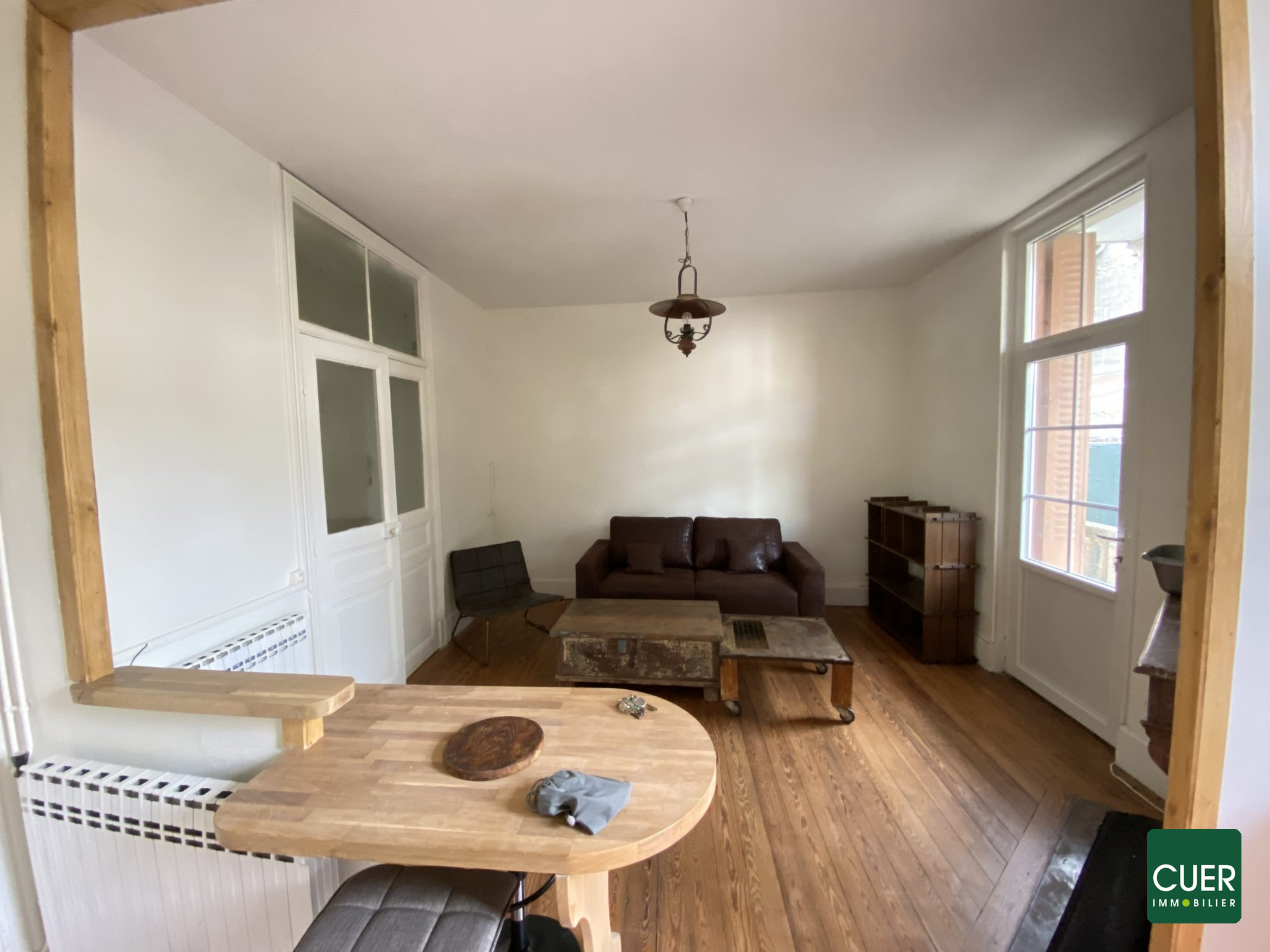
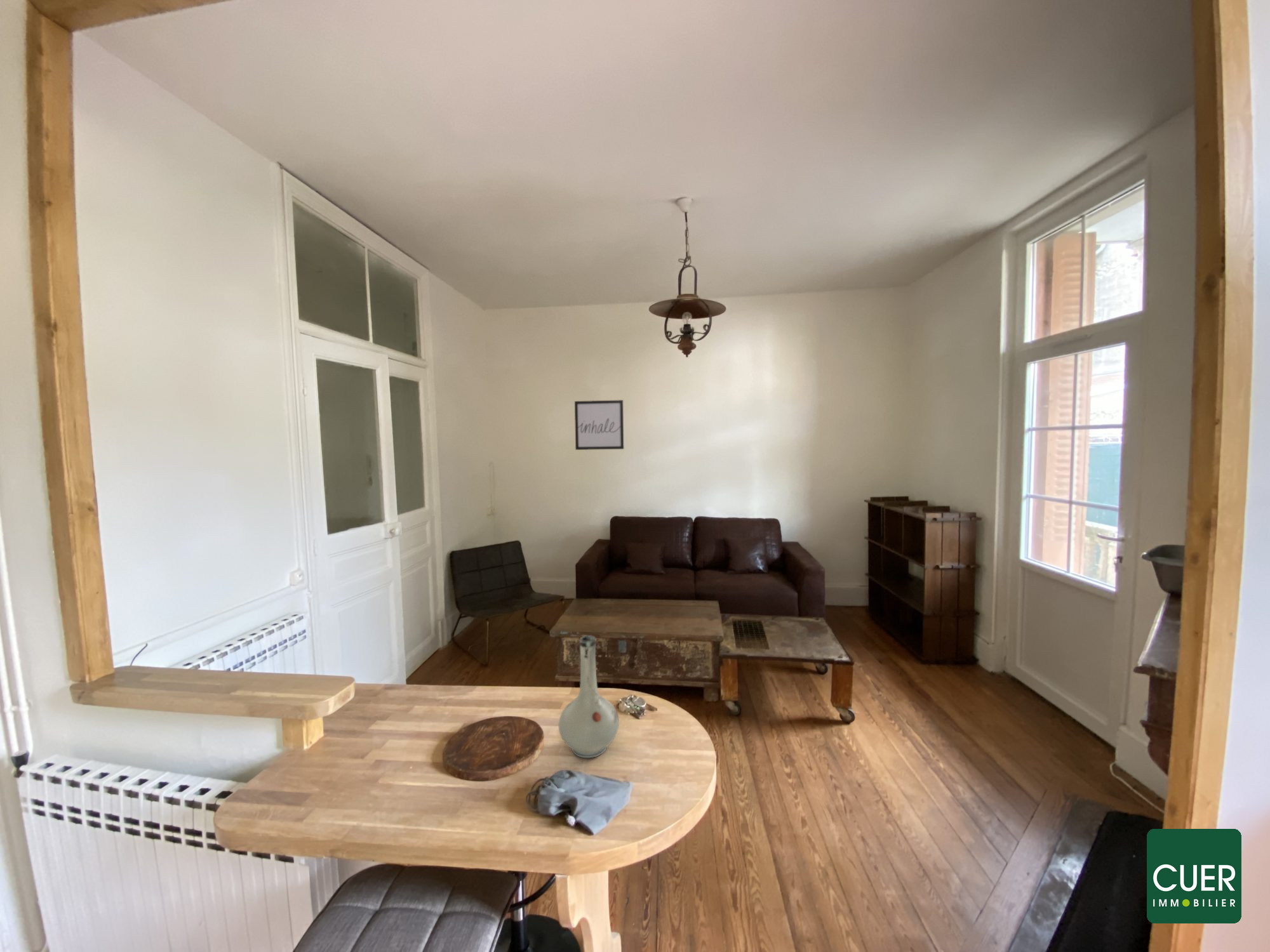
+ wall art (599, 425)
+ vase (588, 692)
